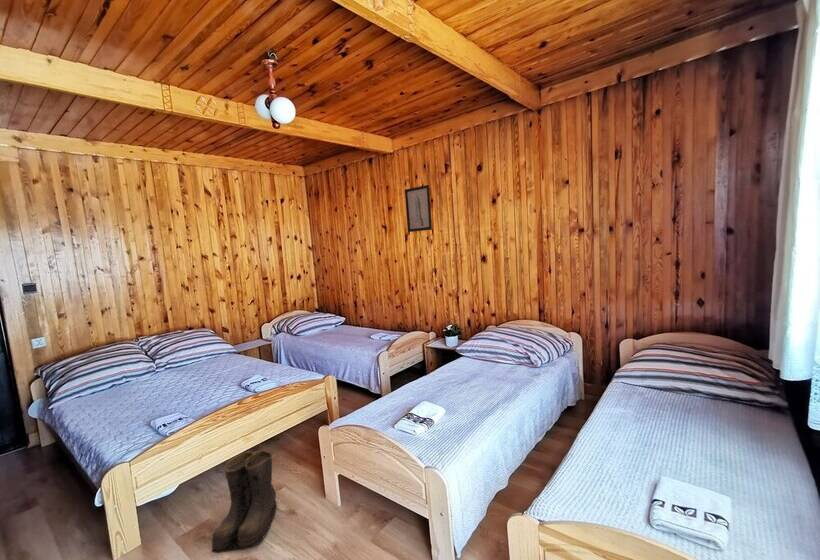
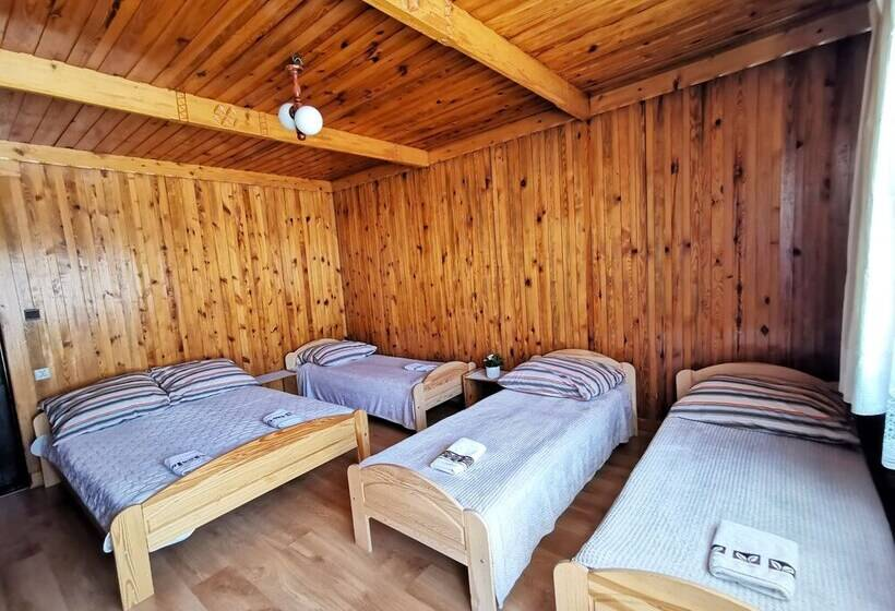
- boots (244, 496)
- wall art (418, 209)
